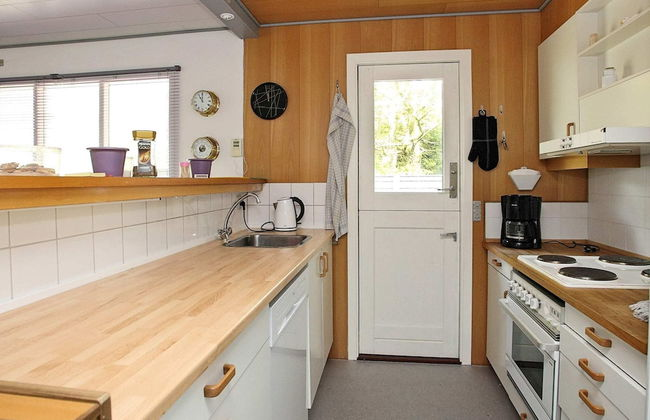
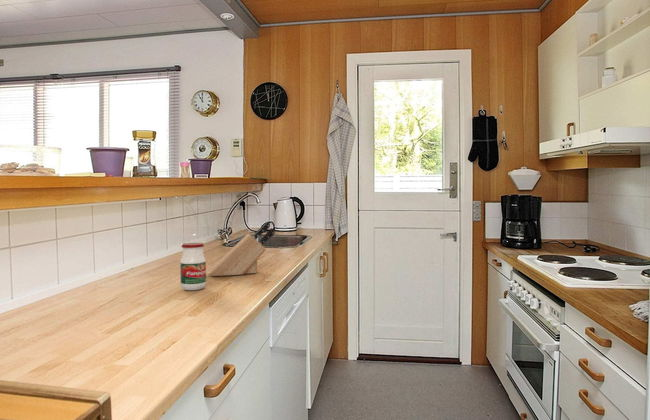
+ knife block (242, 247)
+ jar (193, 266)
